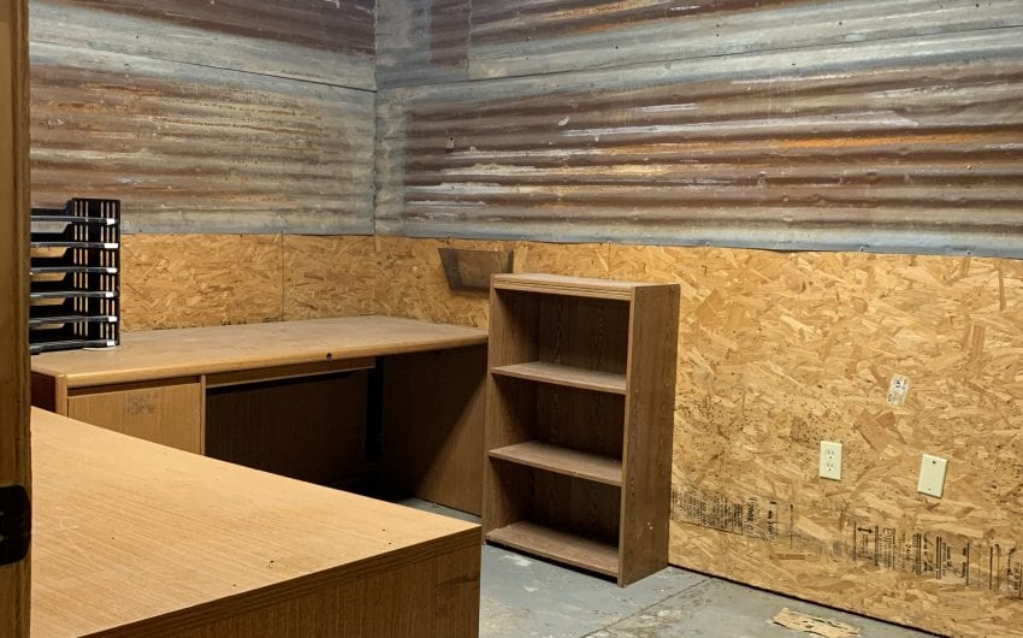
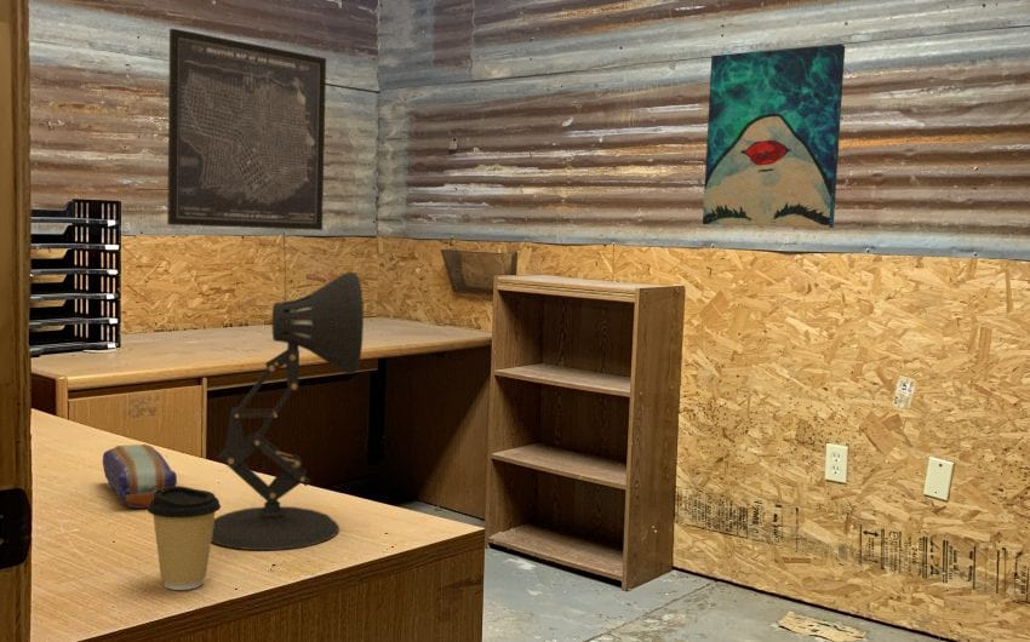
+ wall art (769, 138)
+ pencil case (138, 472)
+ coffee cup (183, 538)
+ desk lamp (280, 401)
+ wall art (251, 136)
